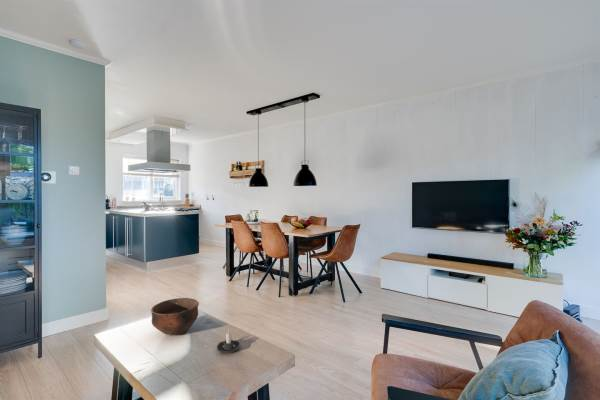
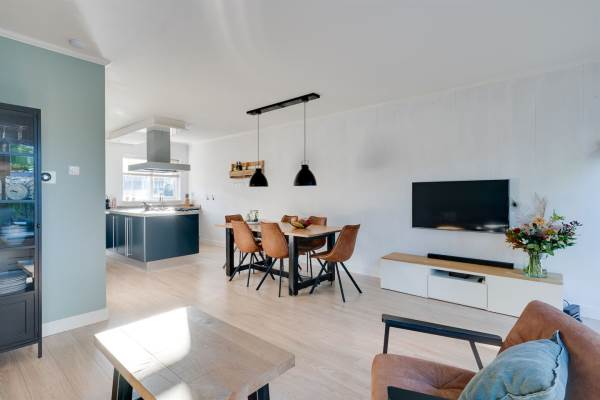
- bowl (175, 318)
- candle (228, 338)
